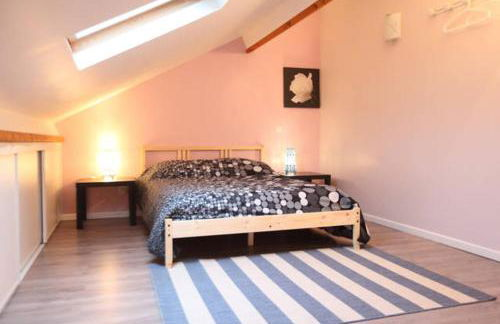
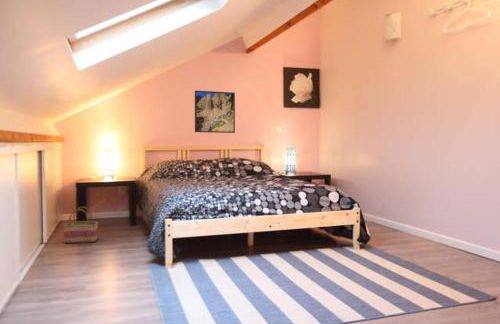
+ basket (81, 224)
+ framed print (215, 112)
